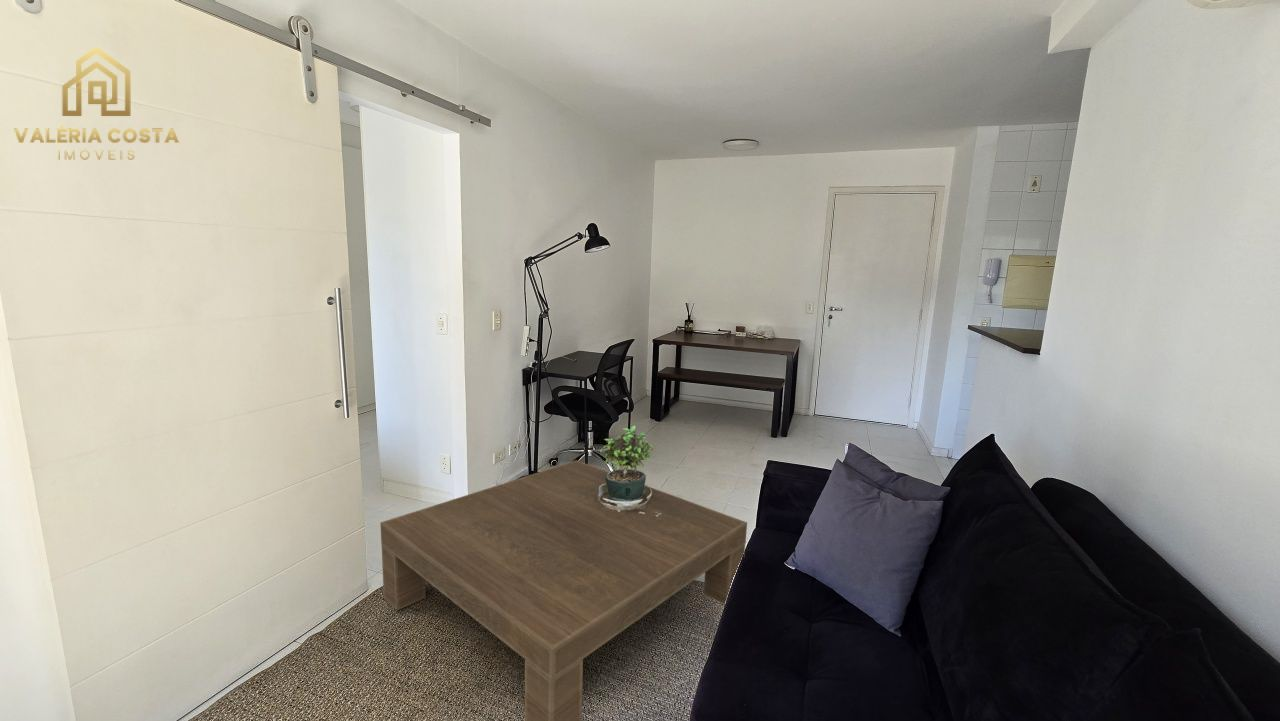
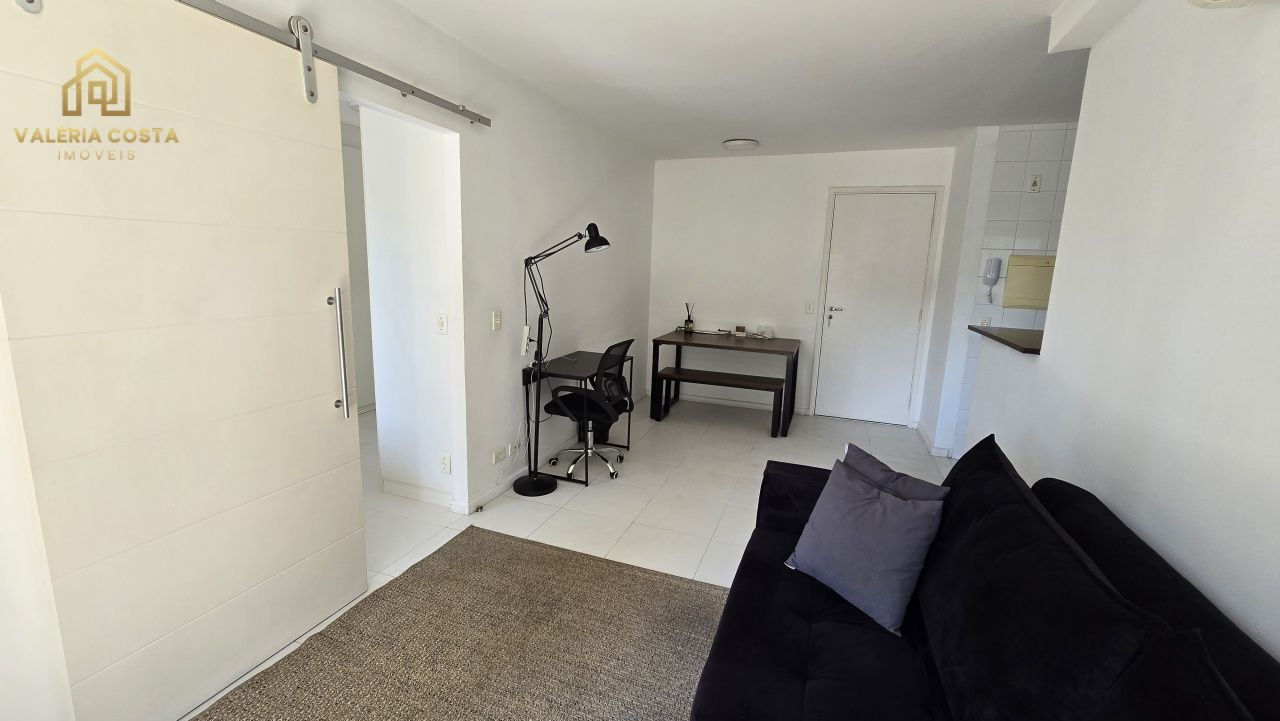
- coffee table (568, 559)
- potted plant (630, 465)
